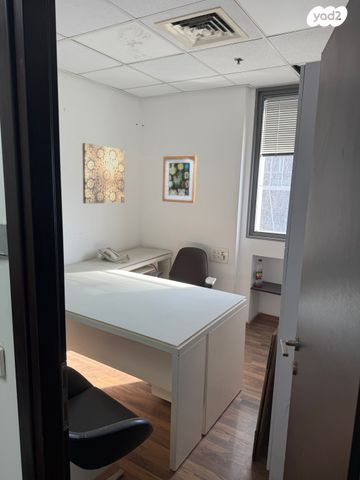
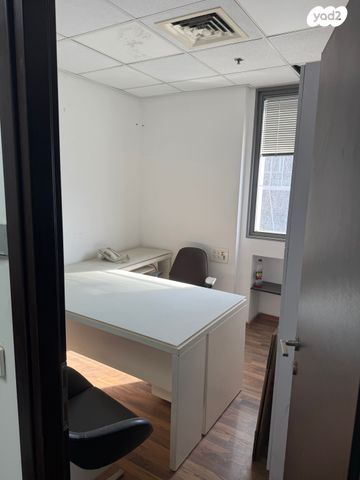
- wall art (178, 179)
- wall art (105, 175)
